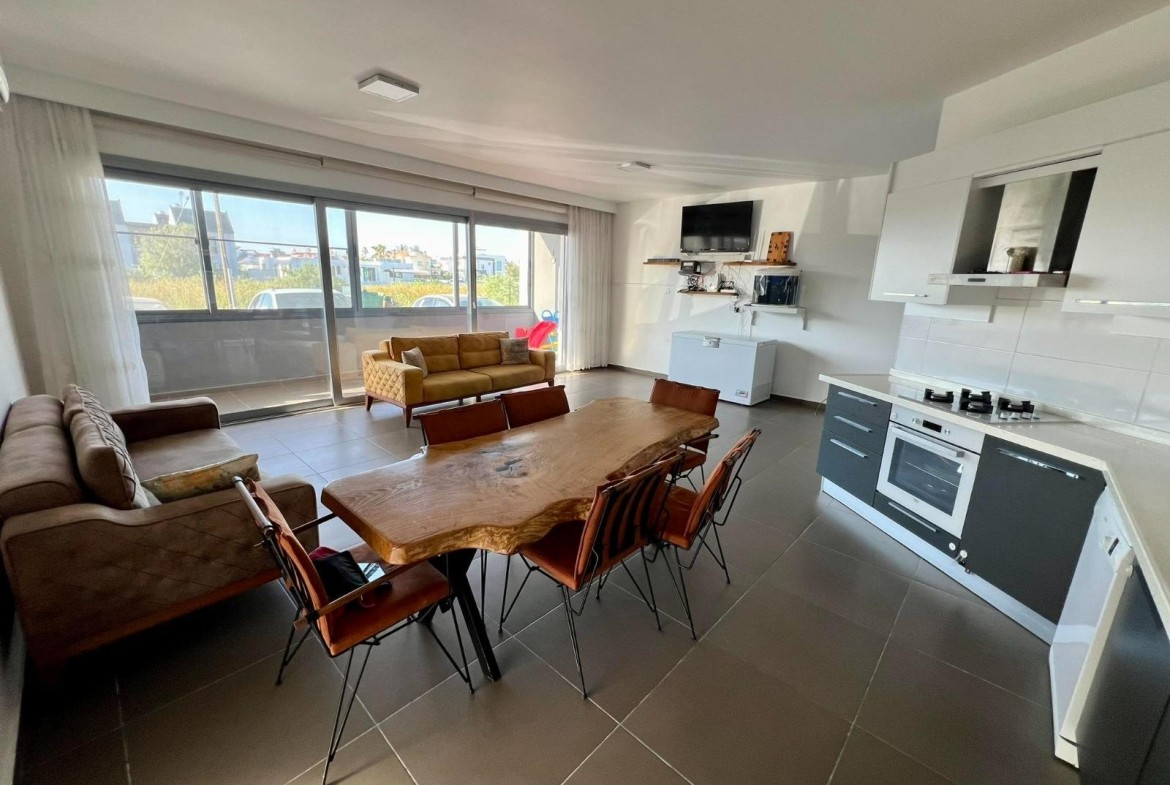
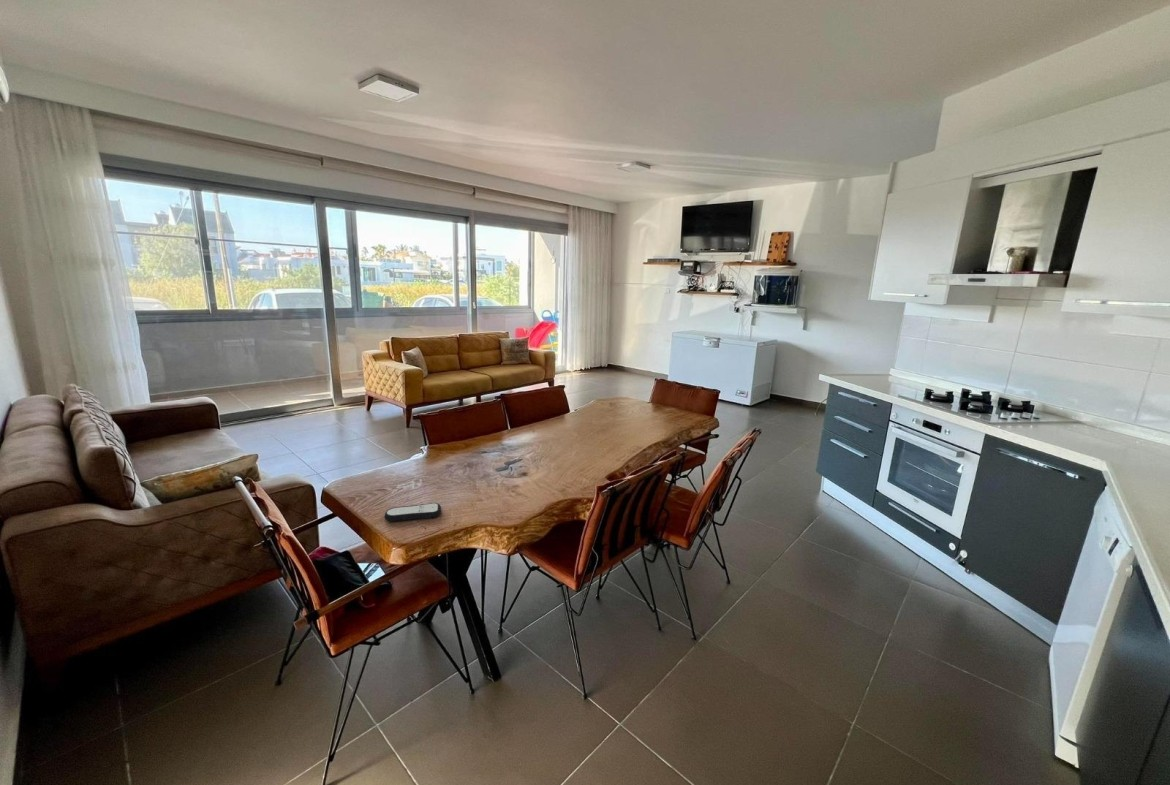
+ remote control (413, 512)
